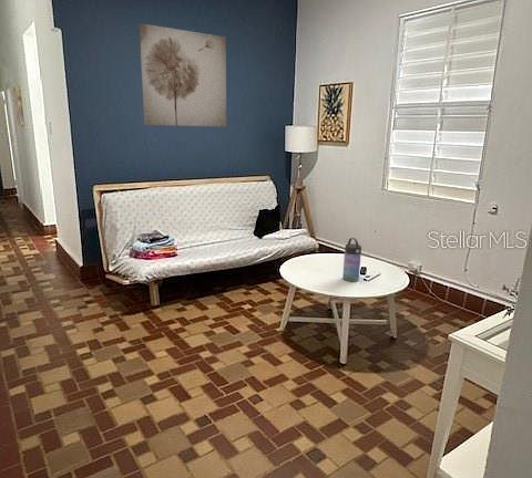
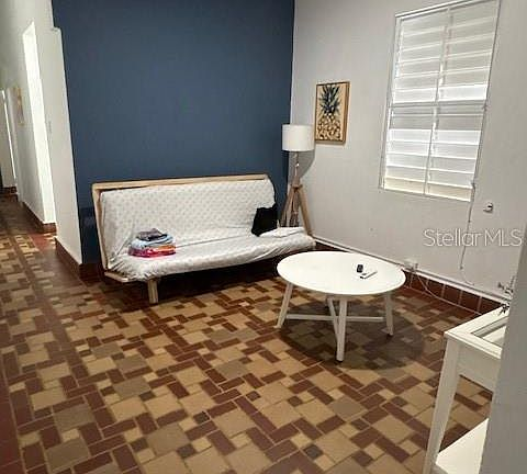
- water bottle (351, 258)
- wall art (186, 79)
